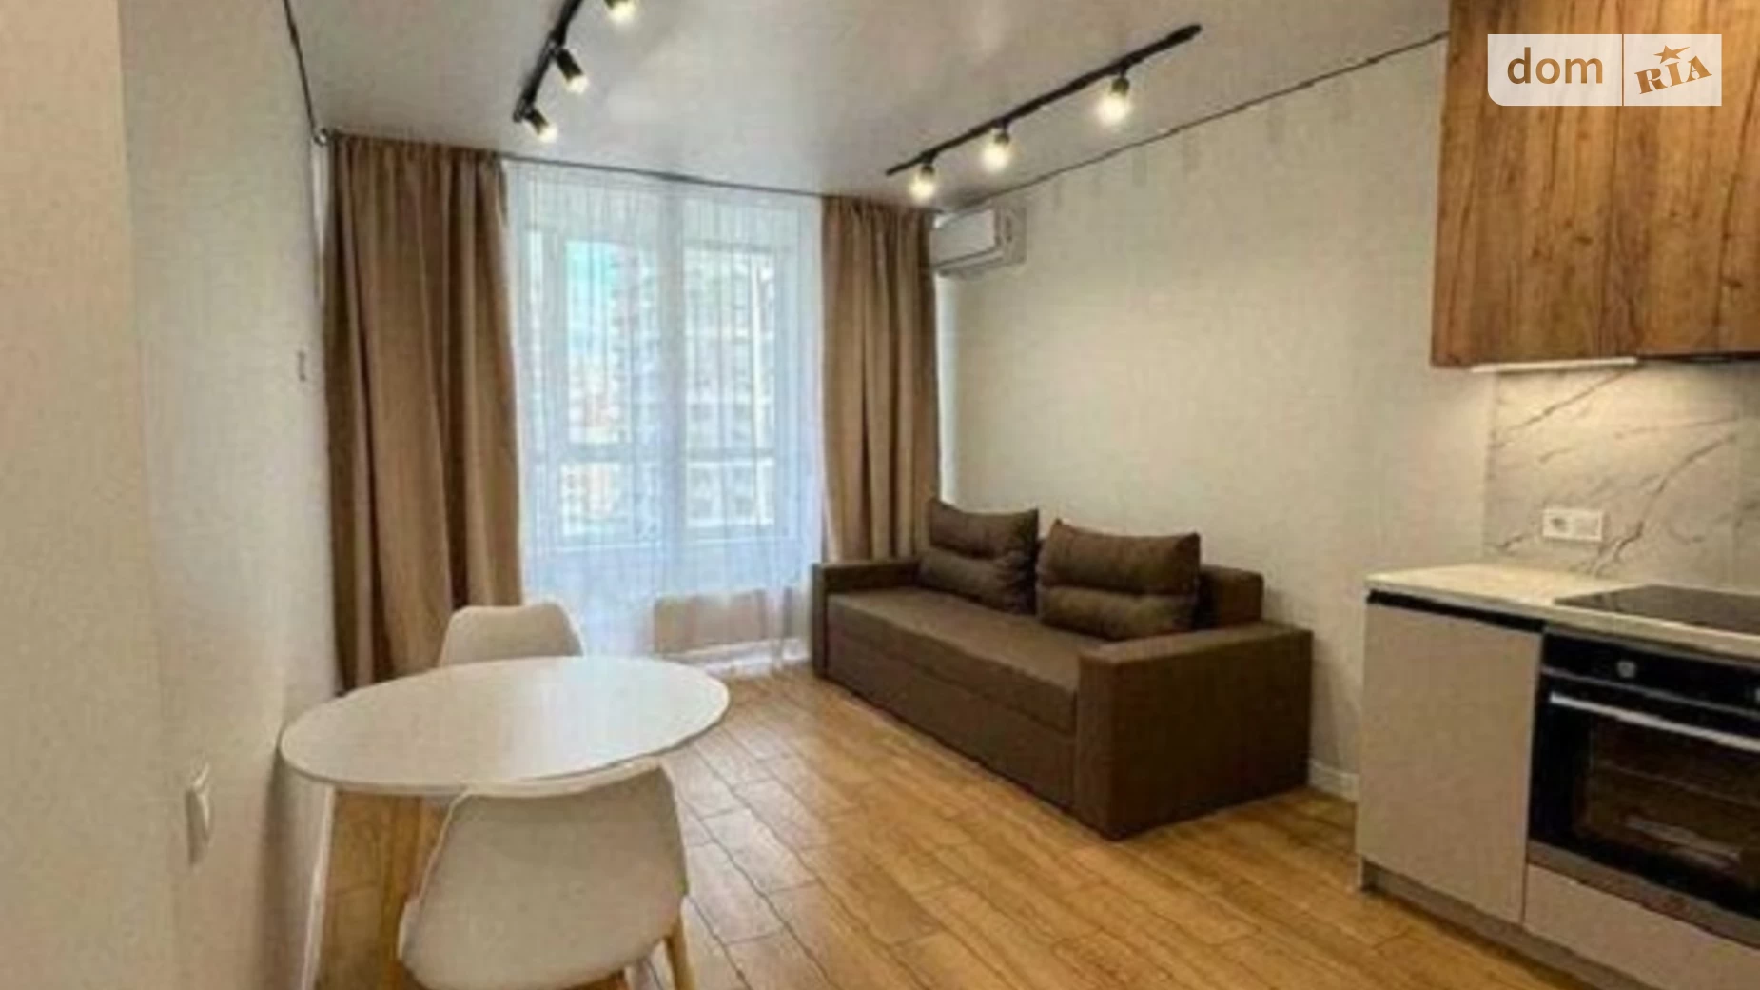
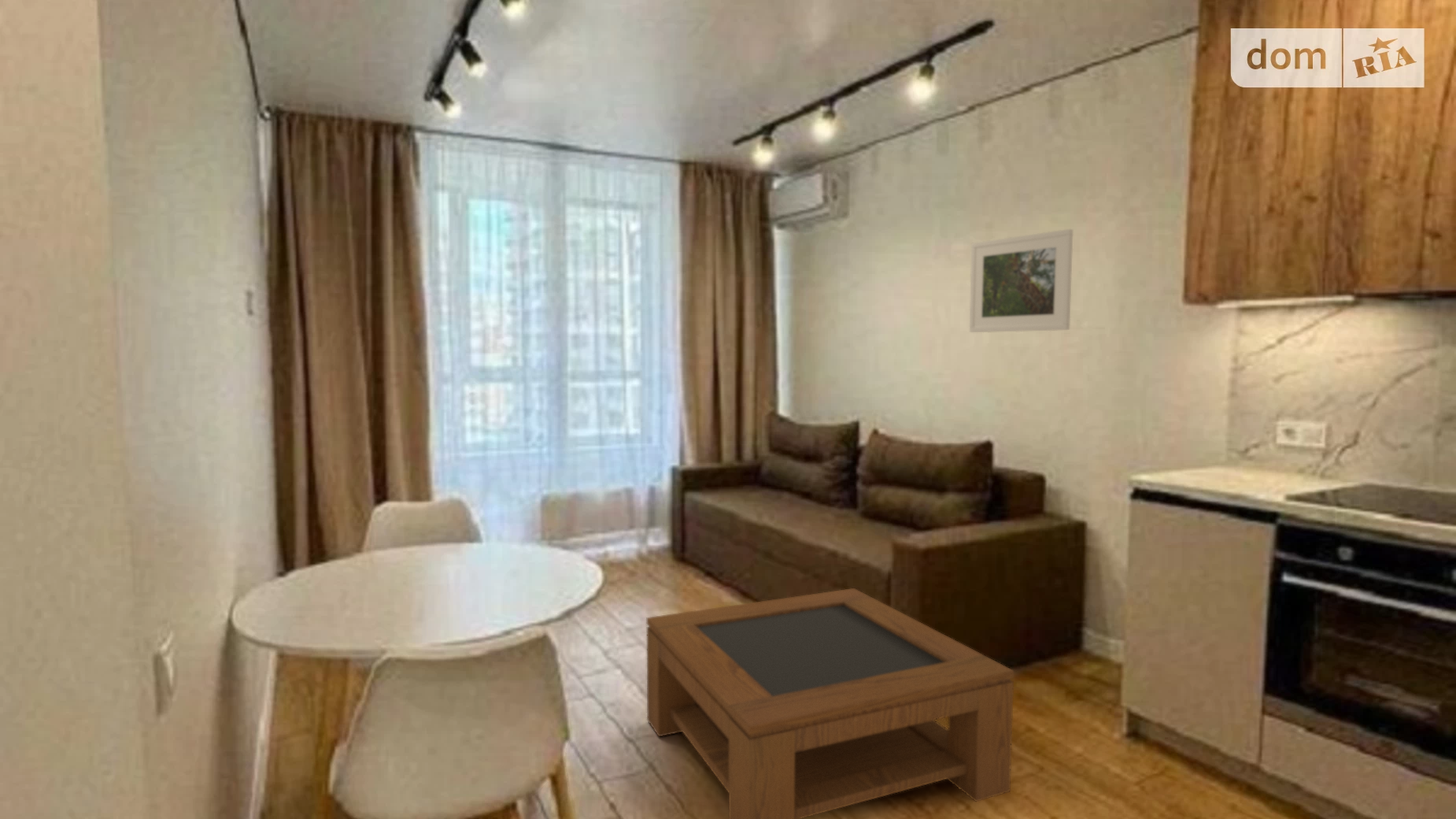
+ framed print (1018, 284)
+ coffee table (813, 697)
